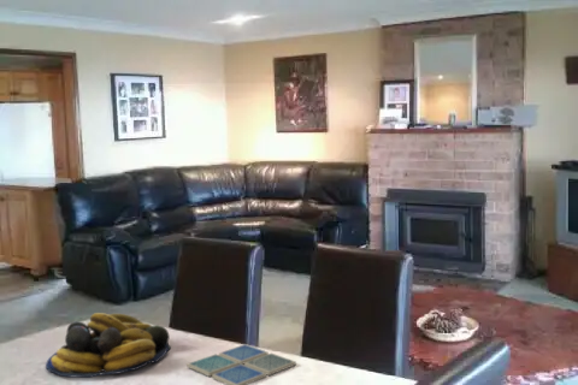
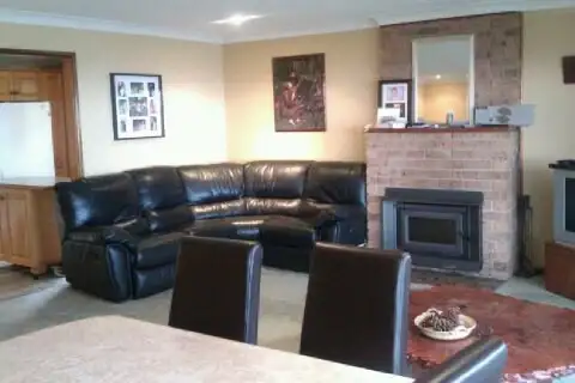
- fruit bowl (107, 336)
- drink coaster (241, 363)
